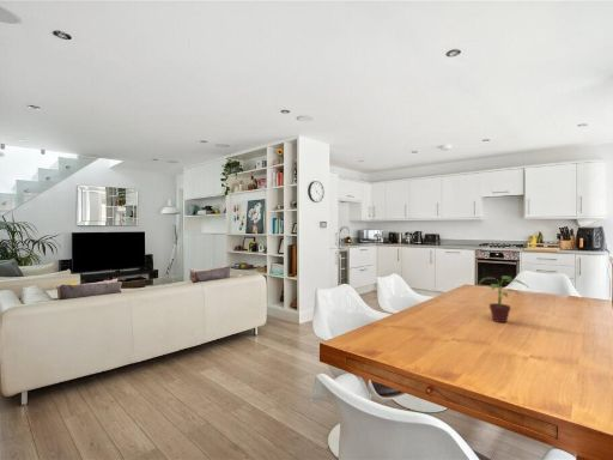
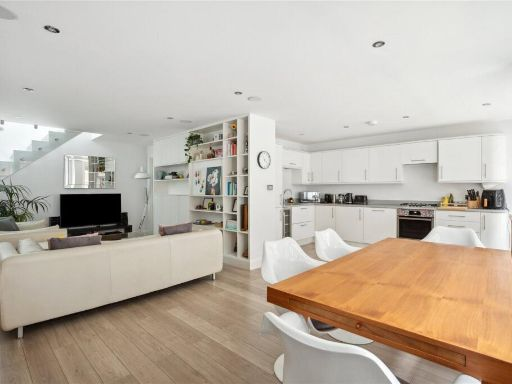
- potted plant (500, 298)
